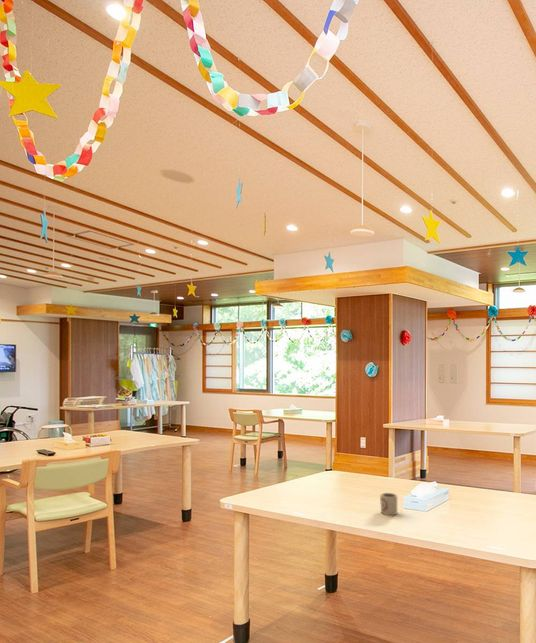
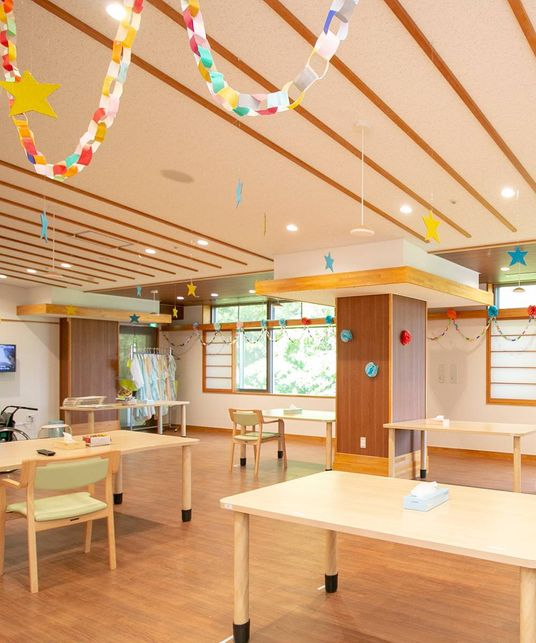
- cup (387, 503)
